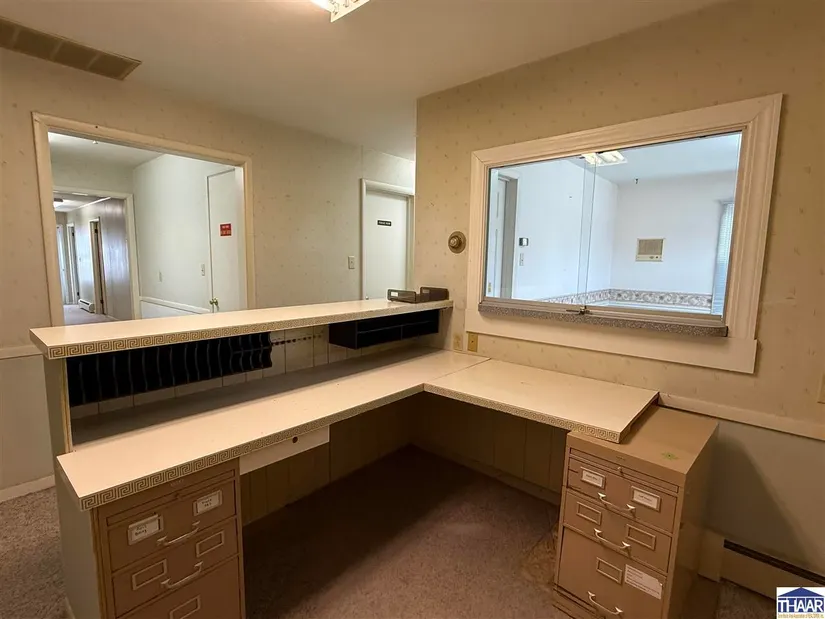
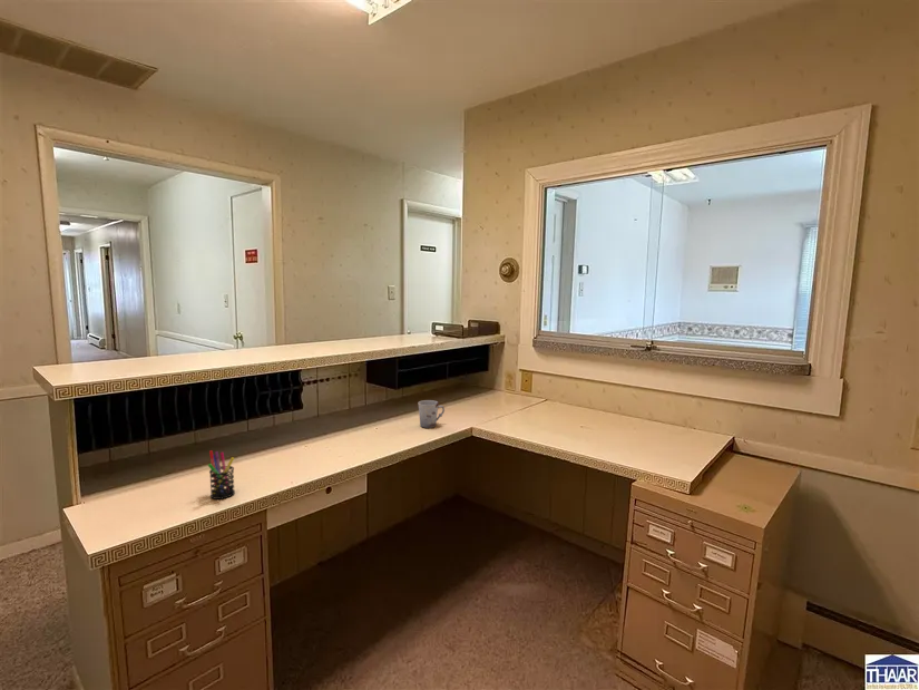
+ cup (431, 414)
+ pen holder (218, 474)
